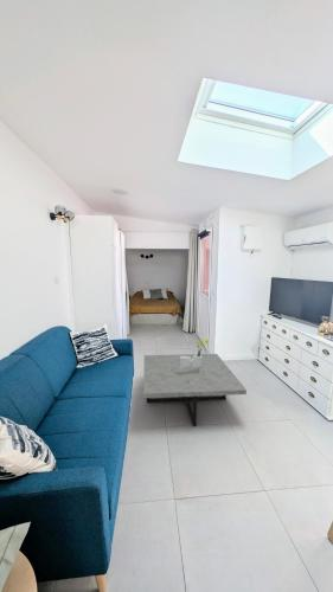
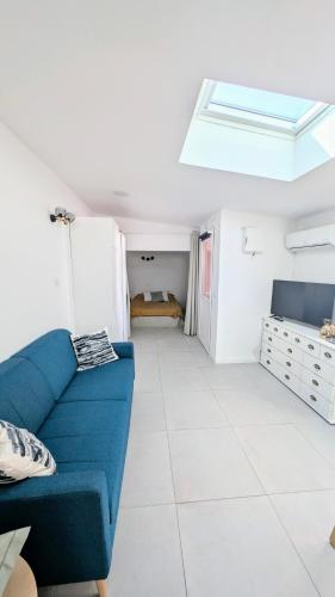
- bouquet (194, 355)
- coffee table (186, 385)
